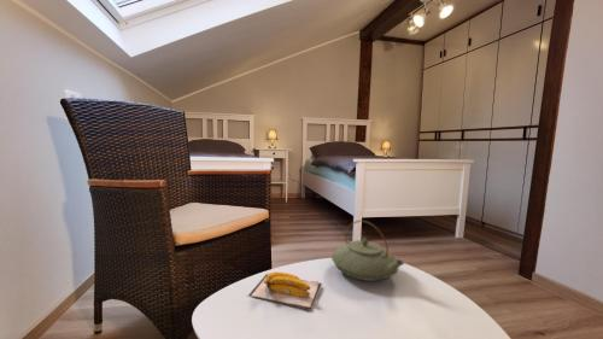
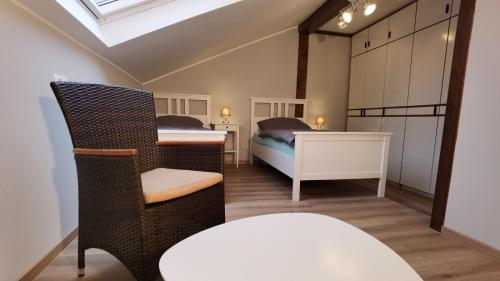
- banana (286, 282)
- teapot (368, 247)
